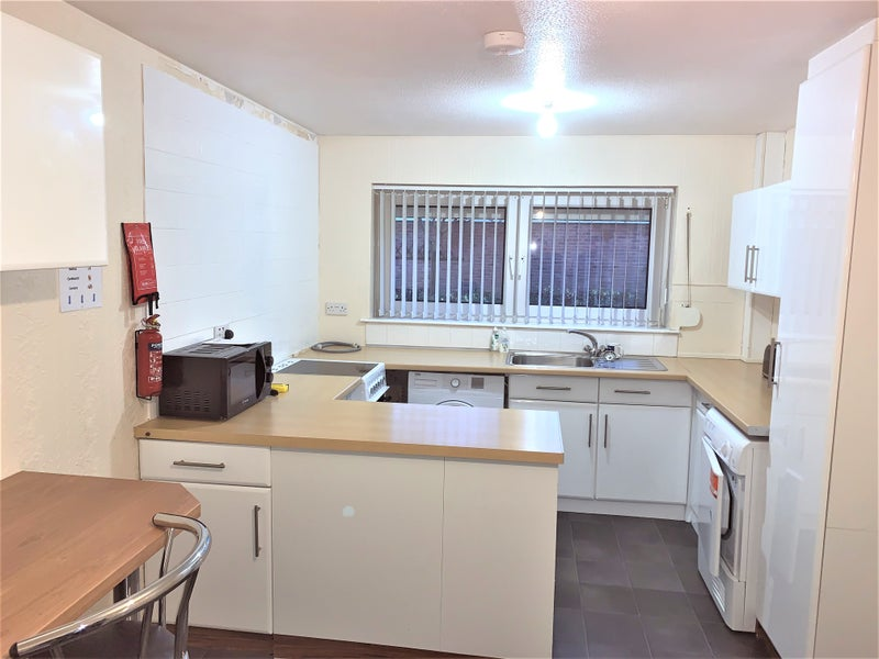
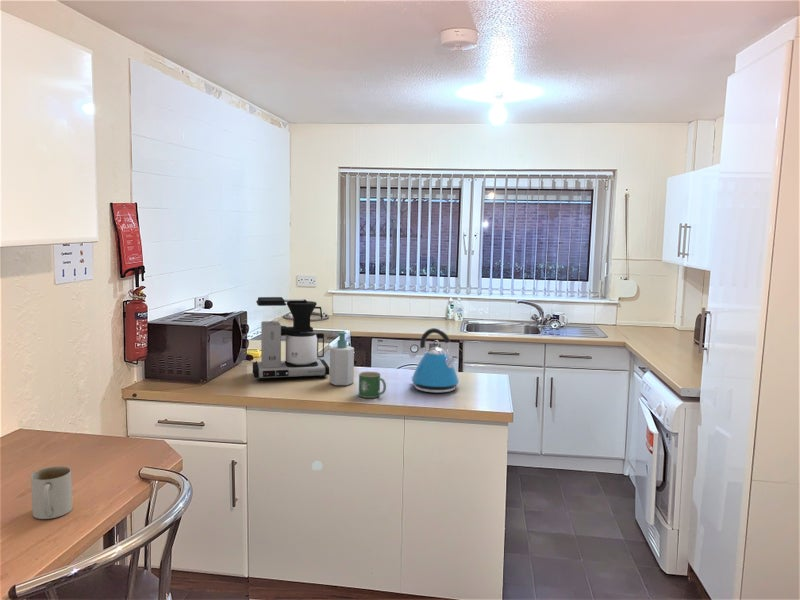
+ coffee maker (290, 337)
+ mug (372, 385)
+ mug (50, 495)
+ kettle (434, 357)
+ soap bottle (341, 357)
